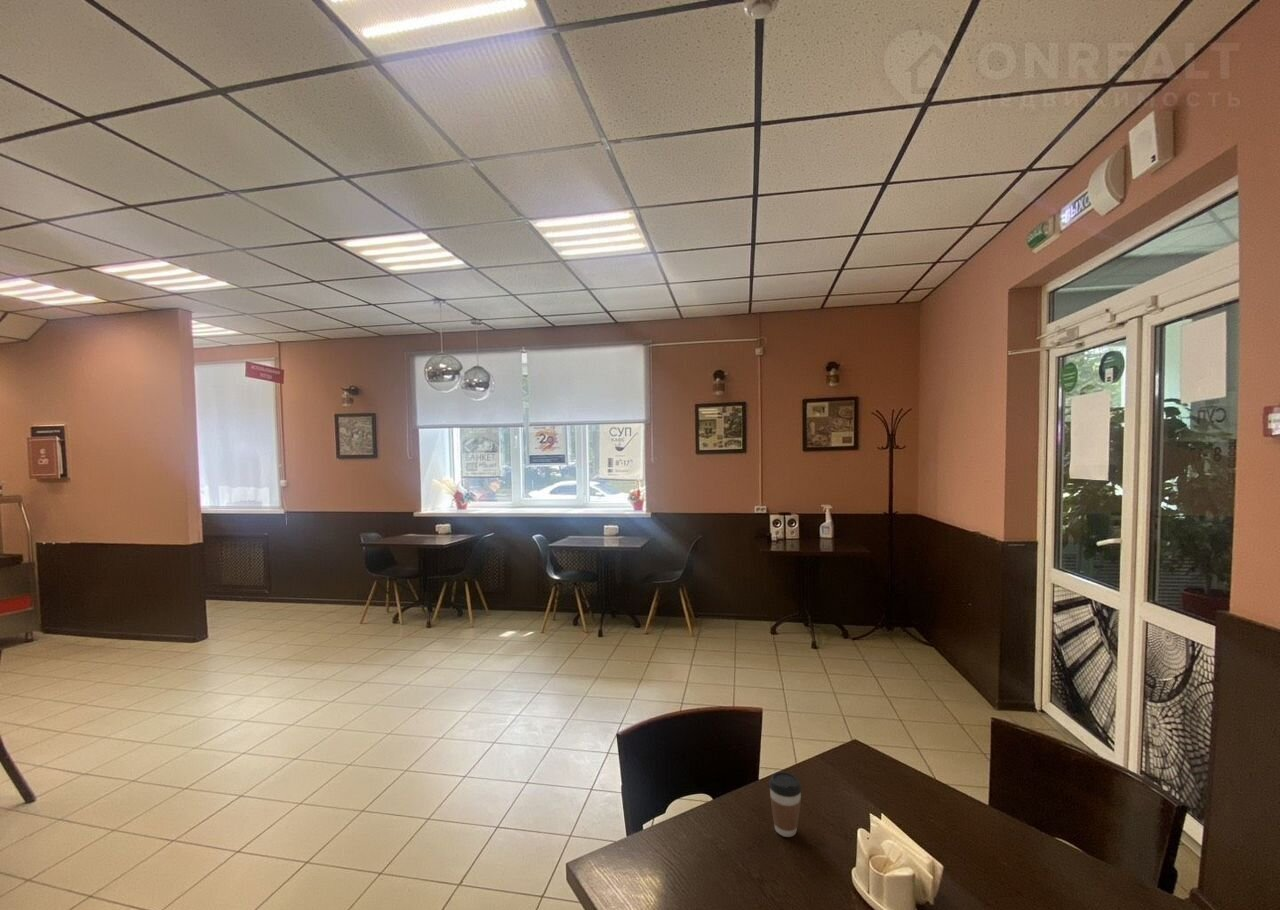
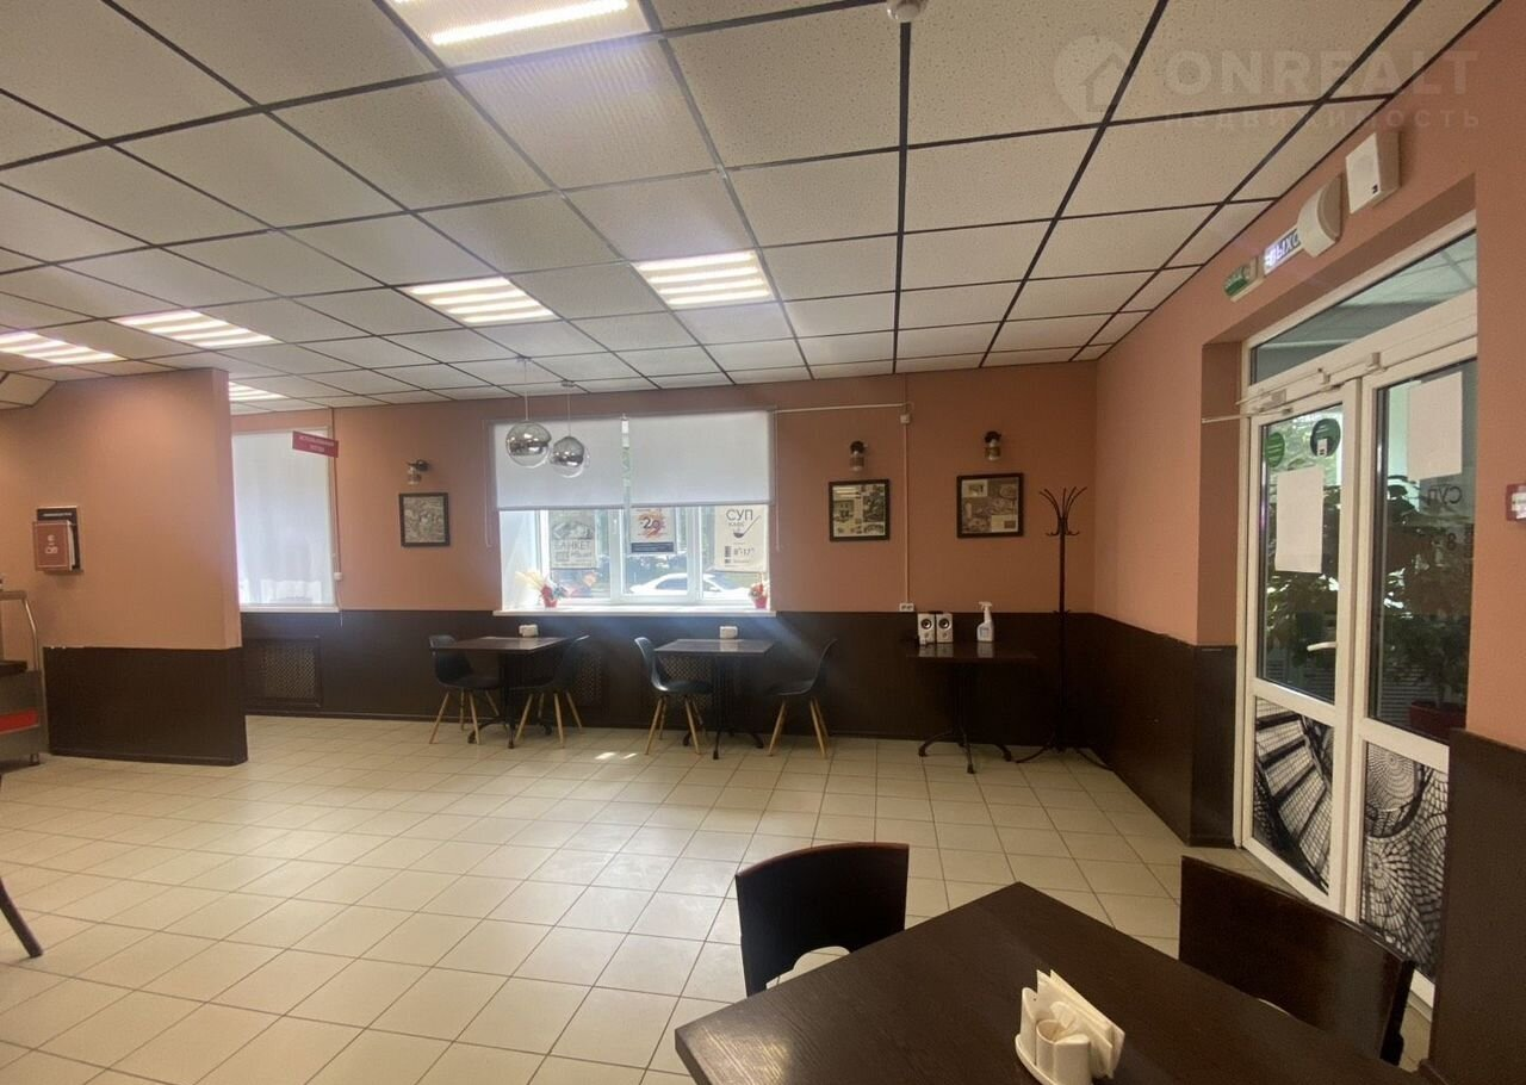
- coffee cup (785, 804)
